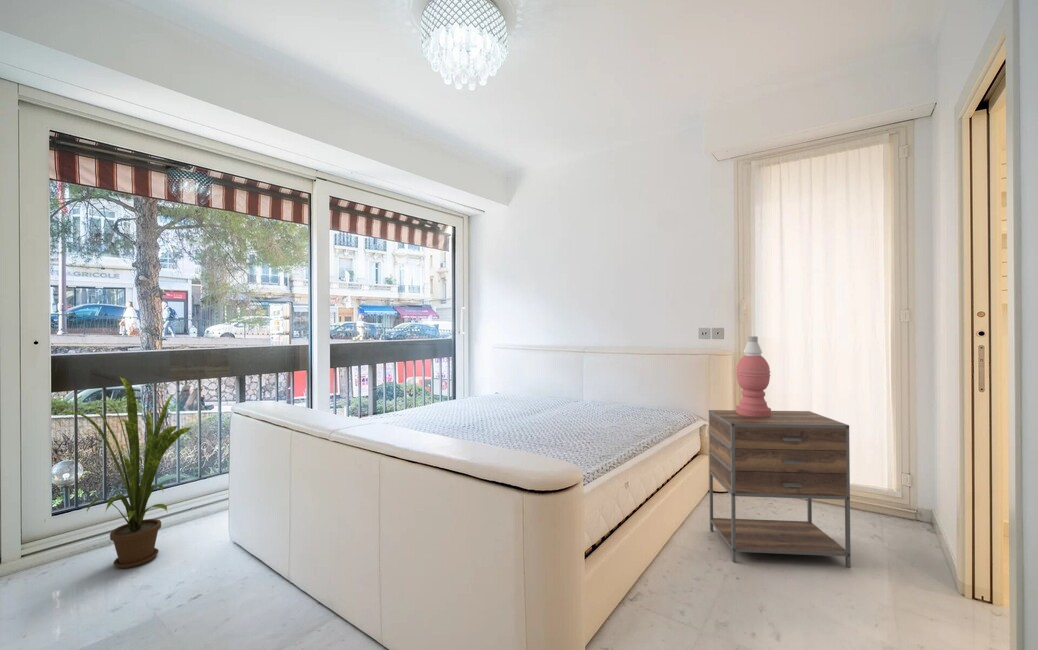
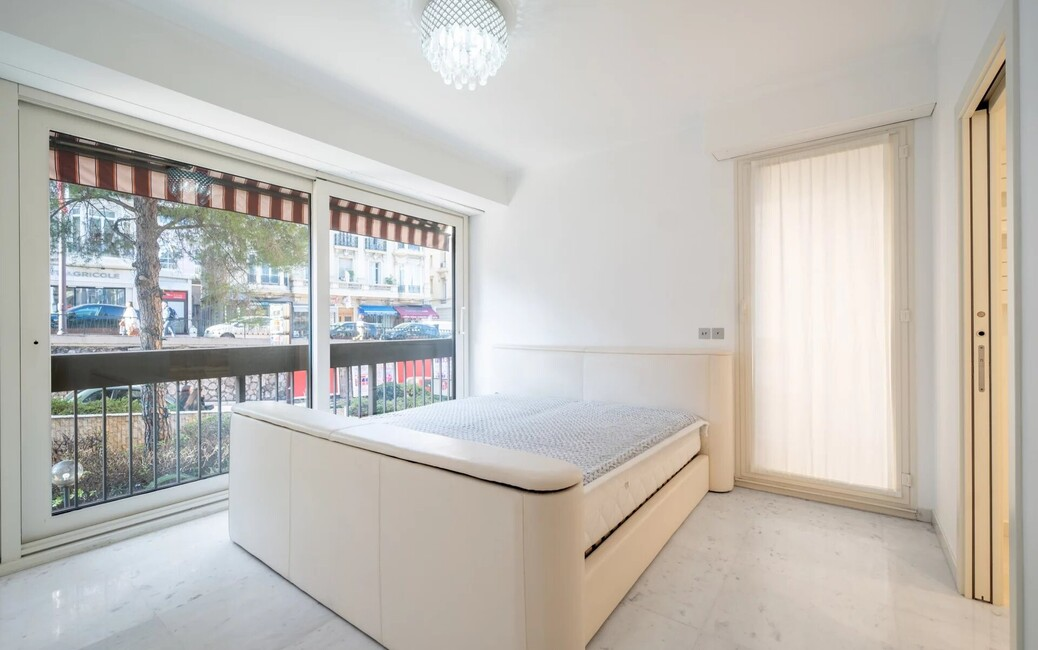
- house plant (128, 469)
- nightstand (774, 483)
- table lamp (752, 374)
